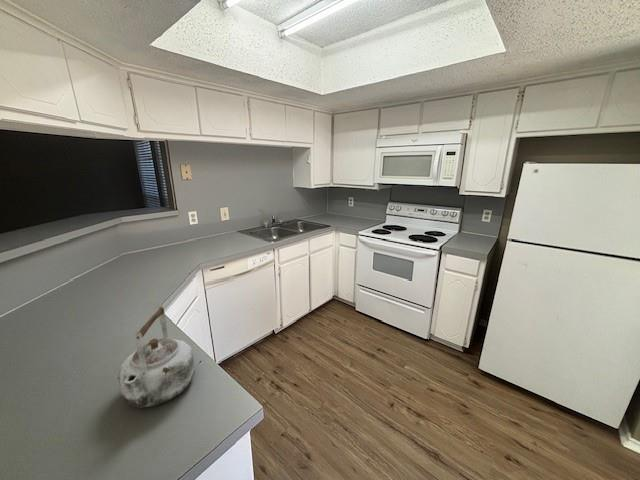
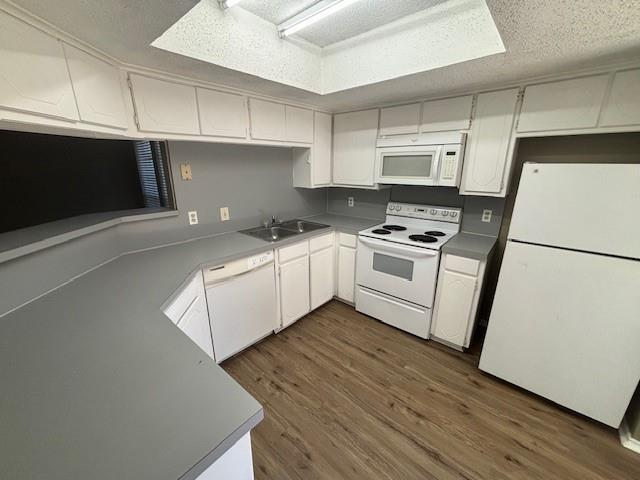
- kettle (152, 358)
